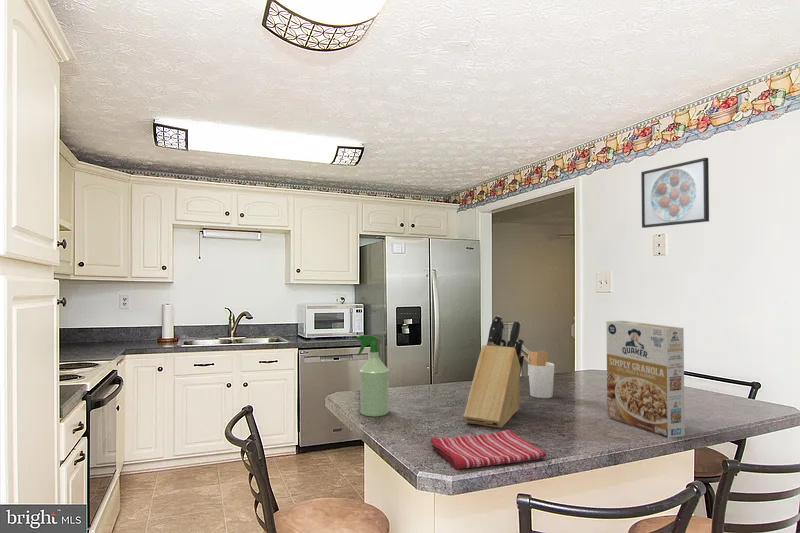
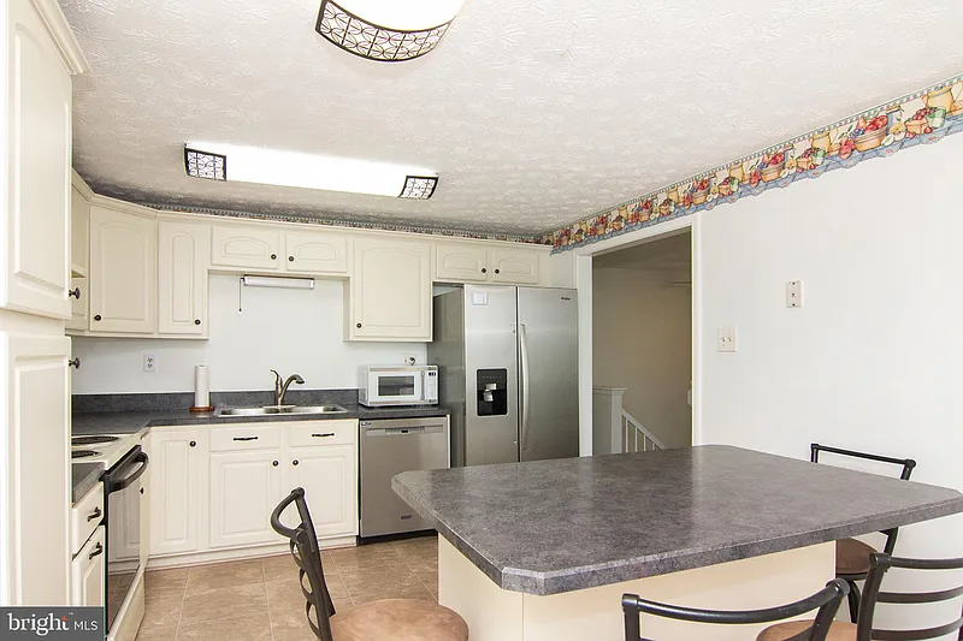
- knife block (497, 366)
- cereal box (642, 374)
- dish towel (485, 447)
- utensil holder (534, 371)
- spray bottle (374, 374)
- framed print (672, 195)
